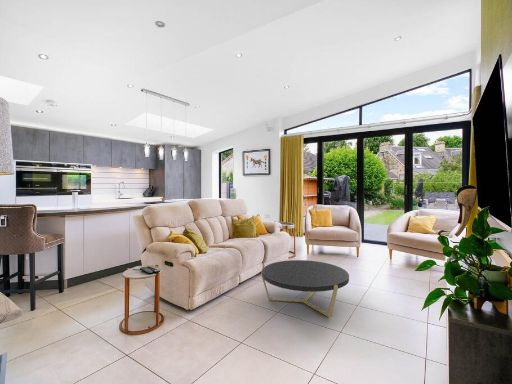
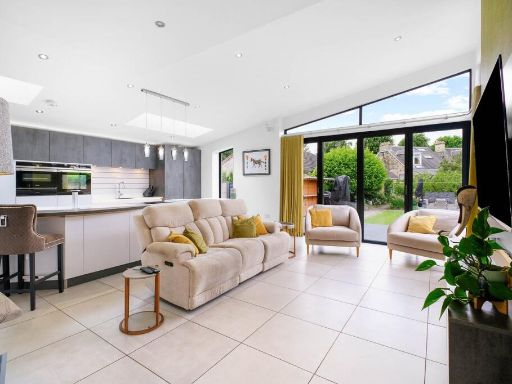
- coffee table (304, 286)
